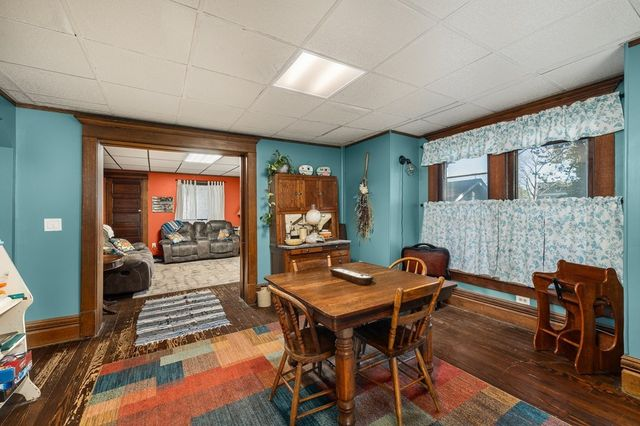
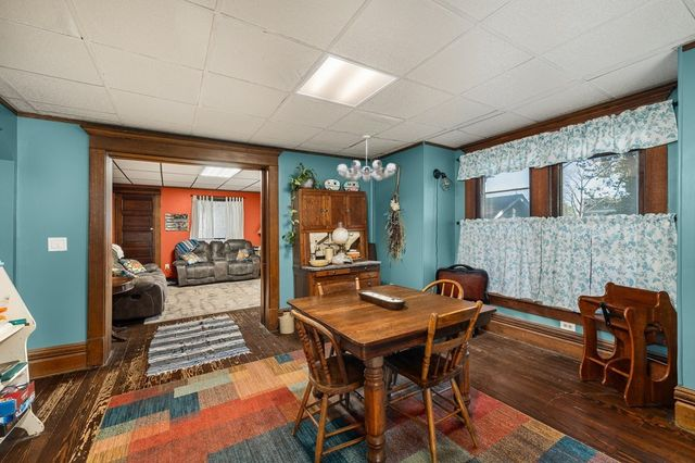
+ chandelier (366, 158)
